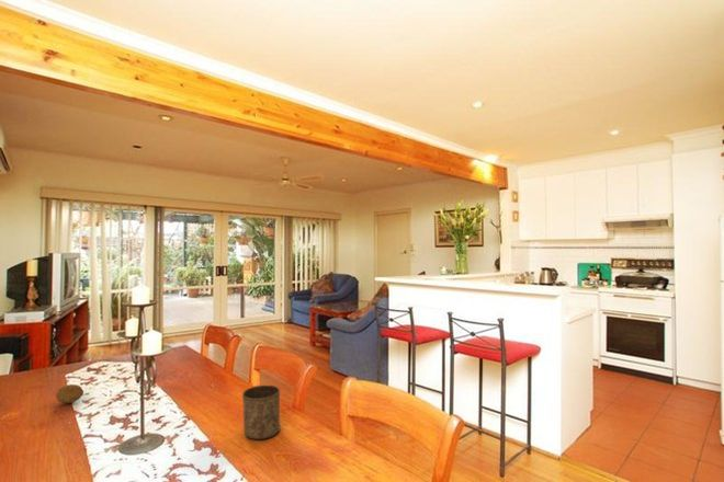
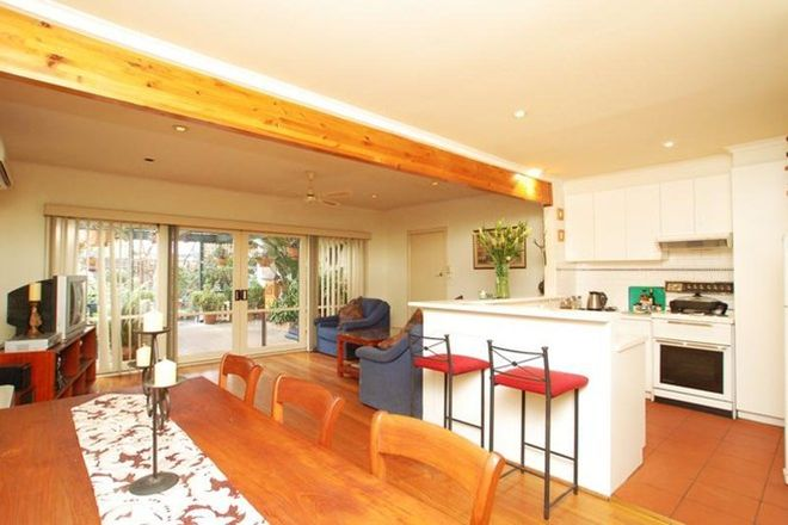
- fruit (69, 393)
- cup (261, 411)
